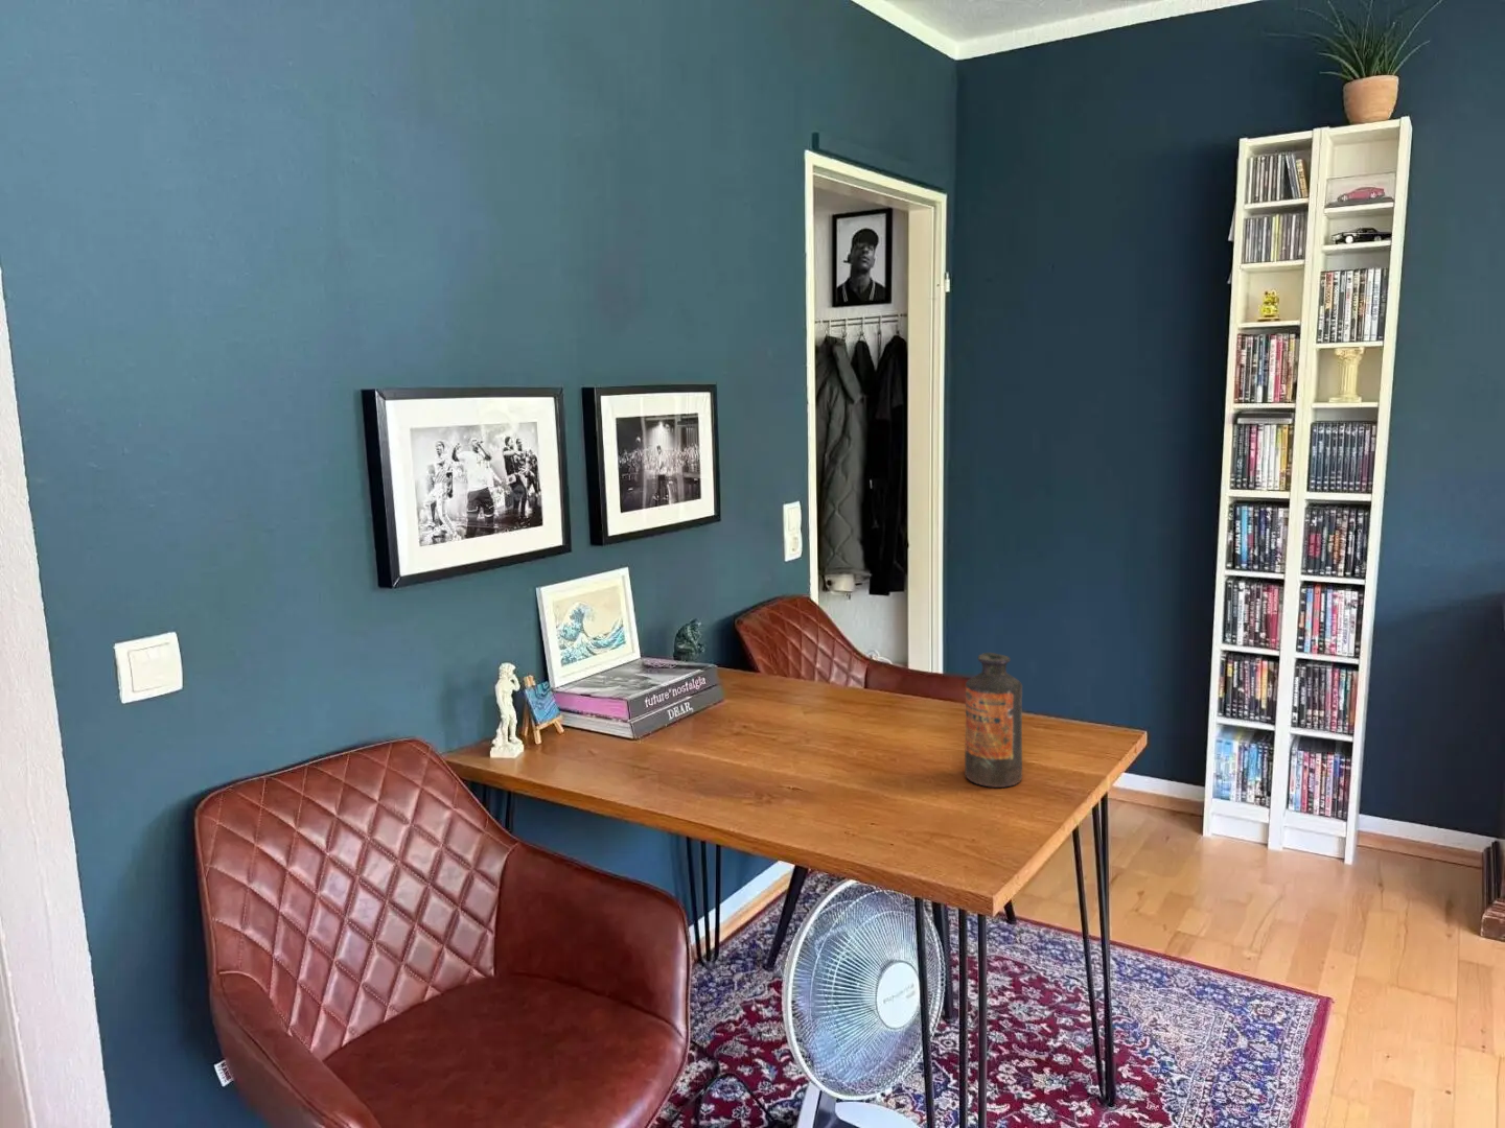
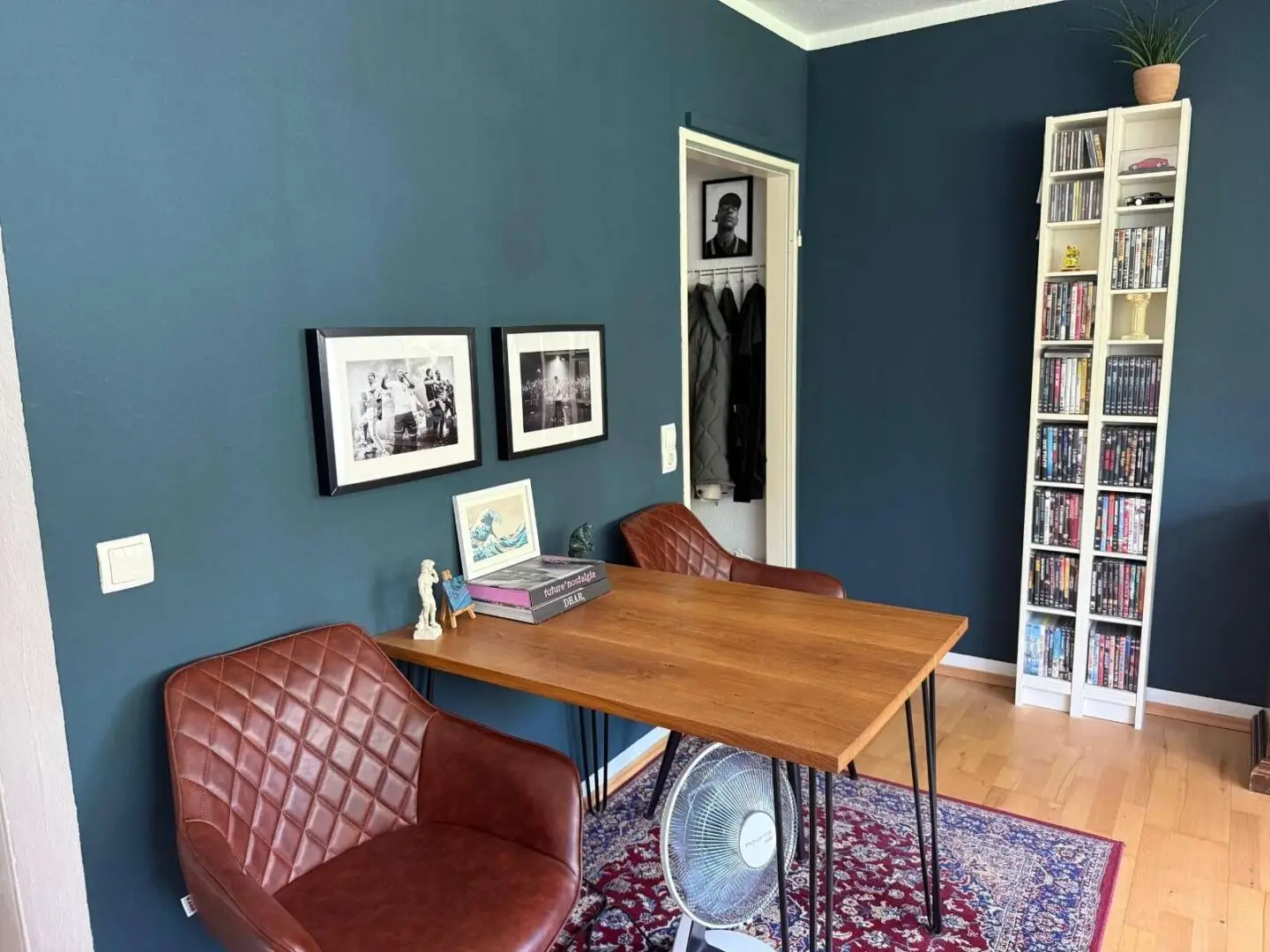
- bottle (994, 718)
